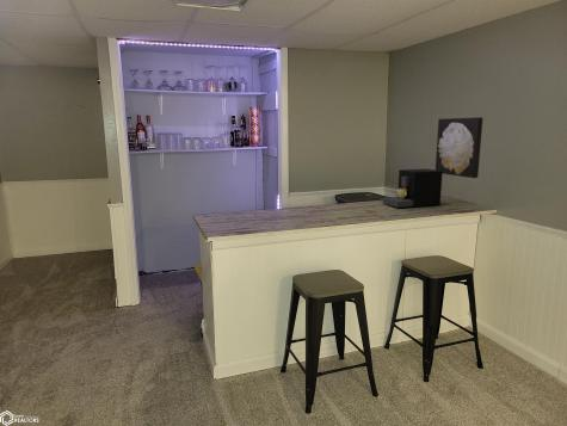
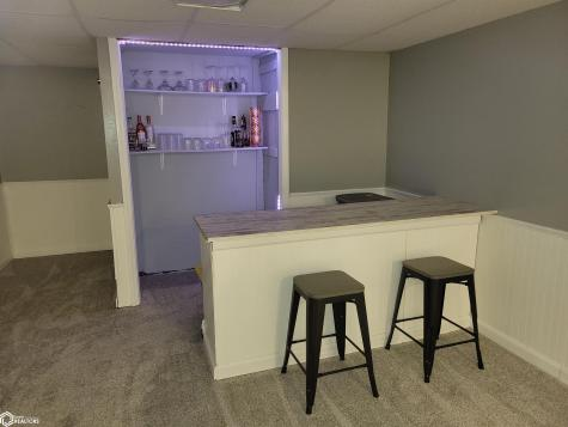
- wall art (457, 147)
- coffee maker (412, 187)
